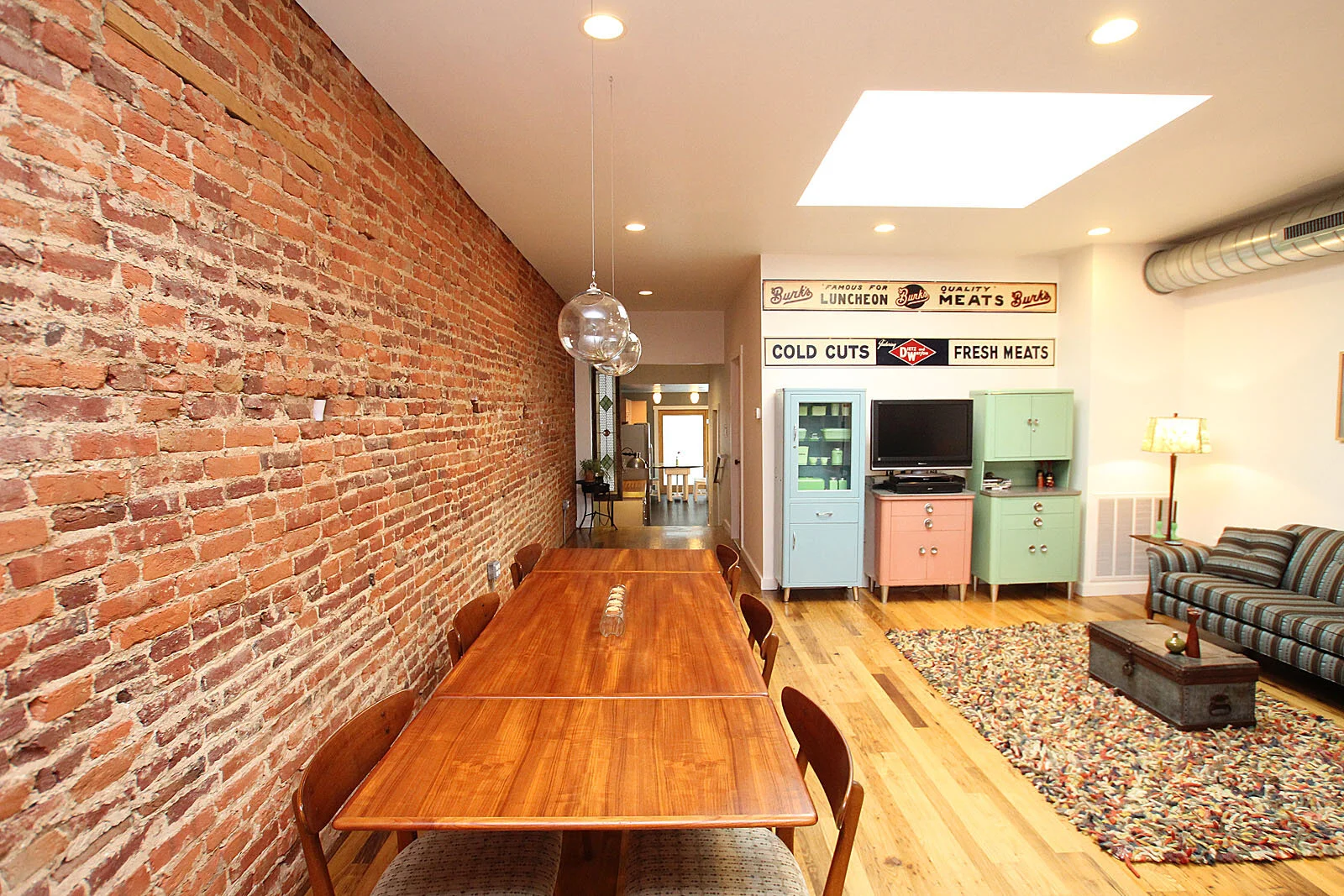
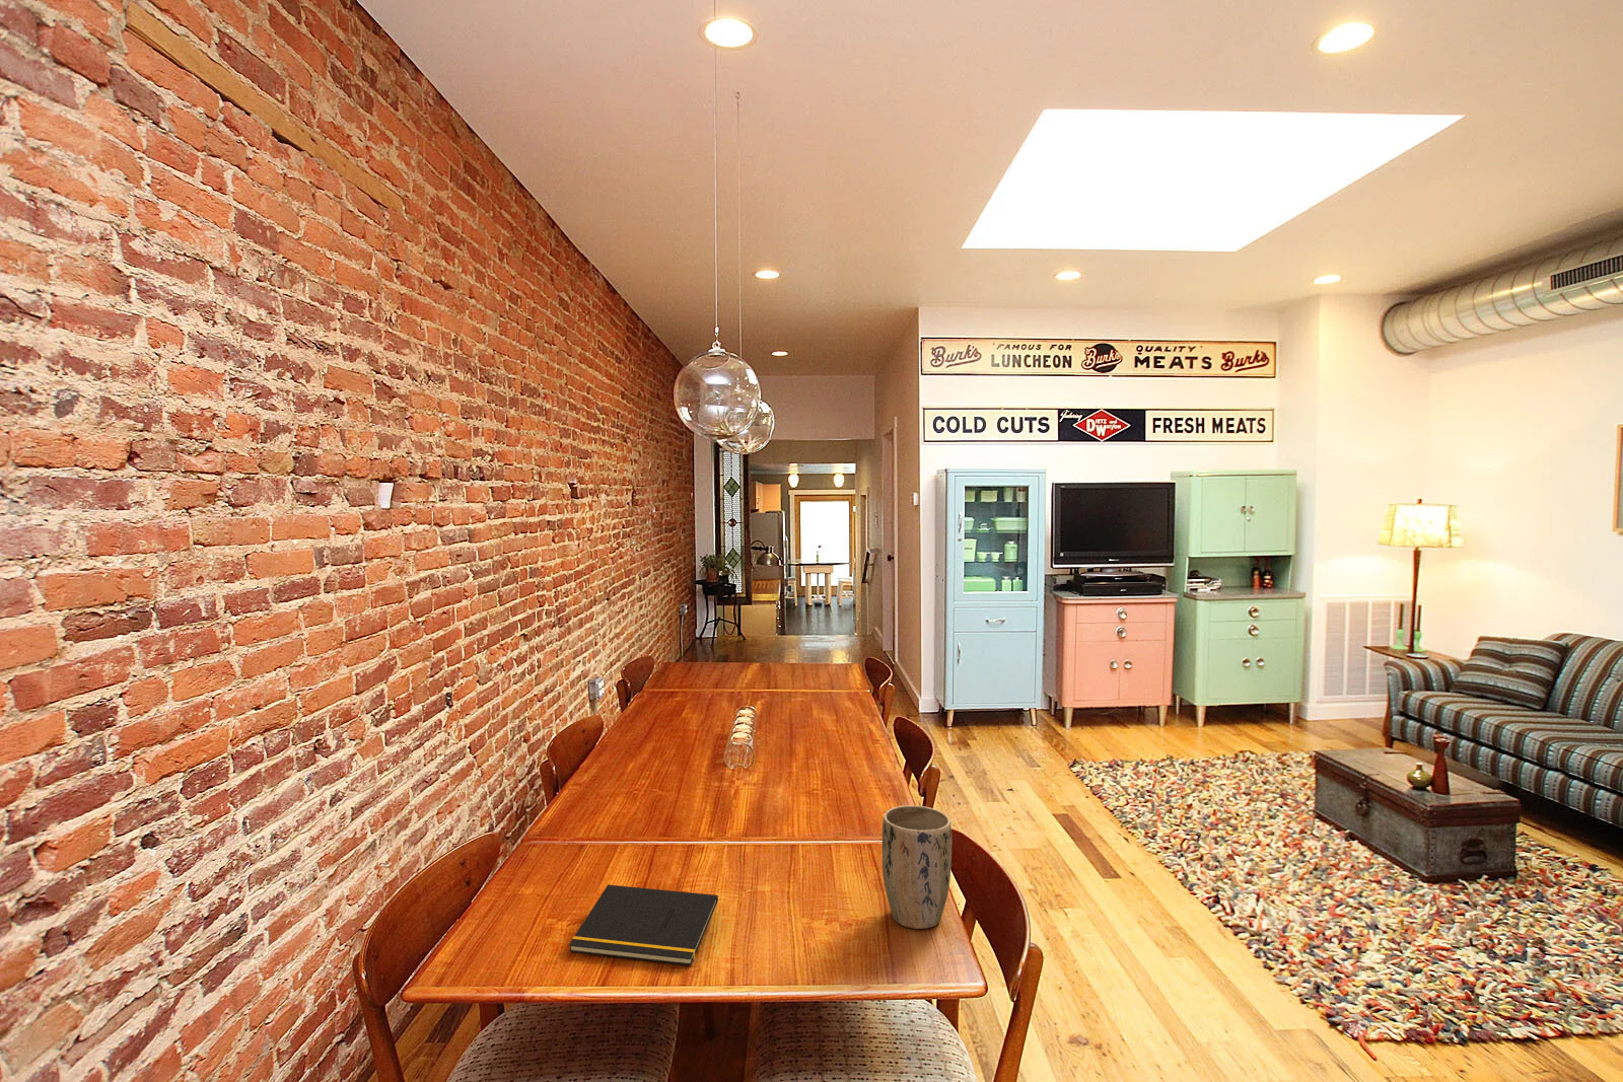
+ notepad (646, 921)
+ plant pot (917, 866)
